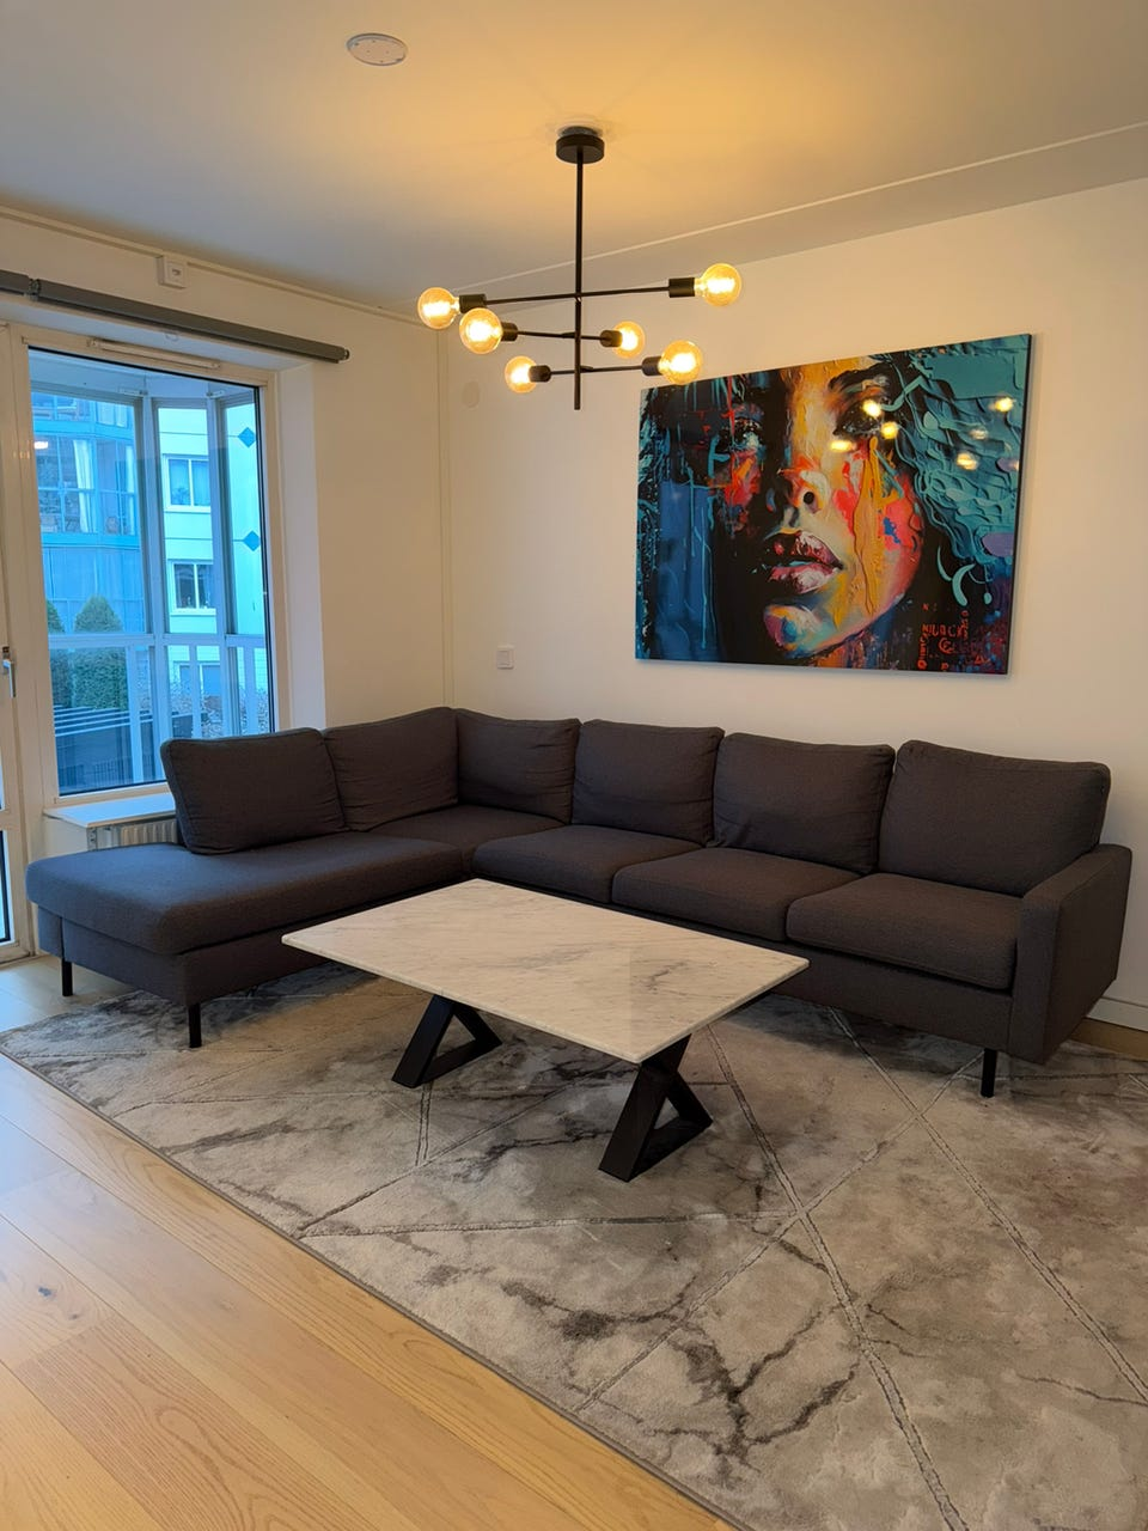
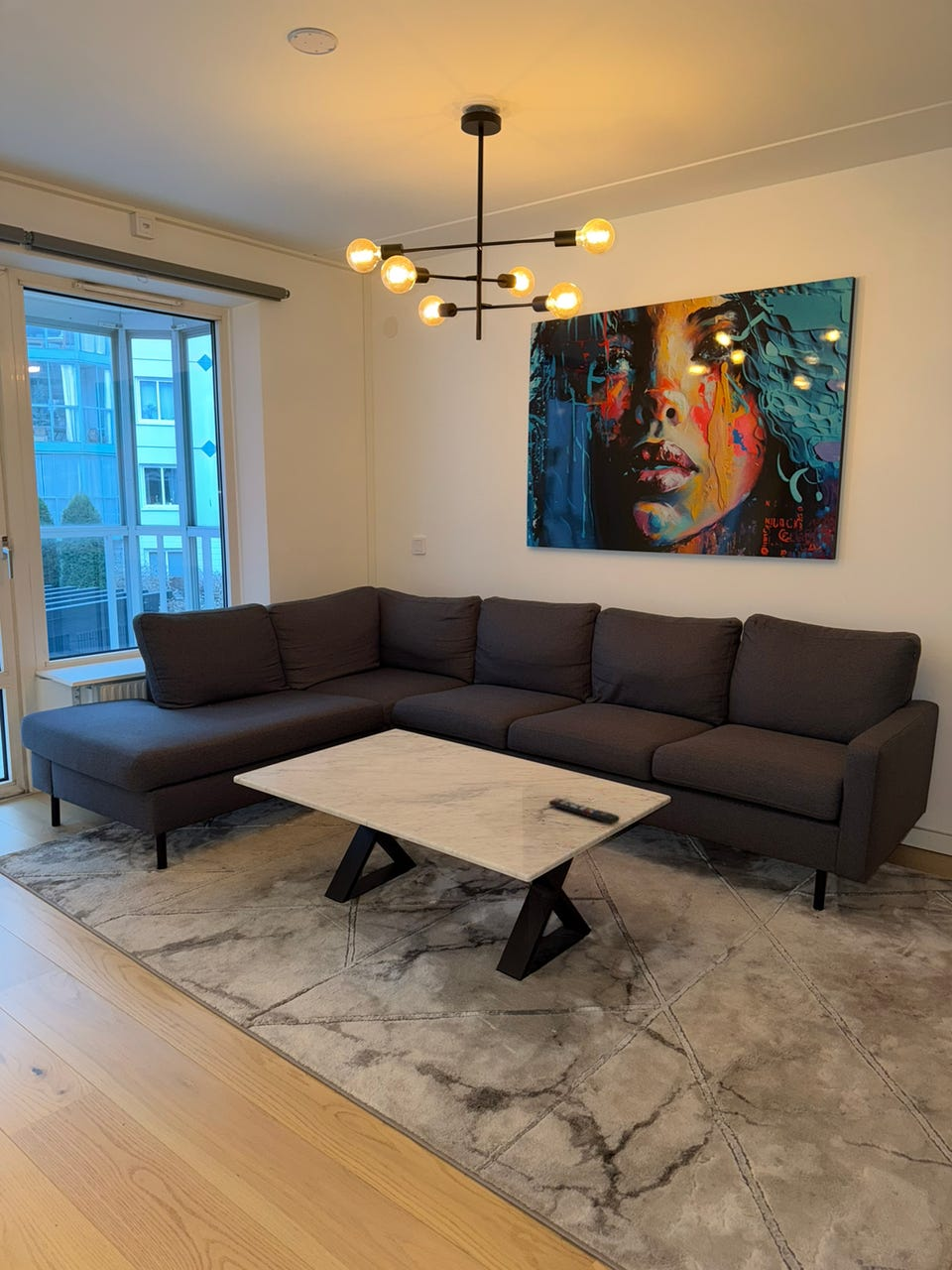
+ remote control (583, 811)
